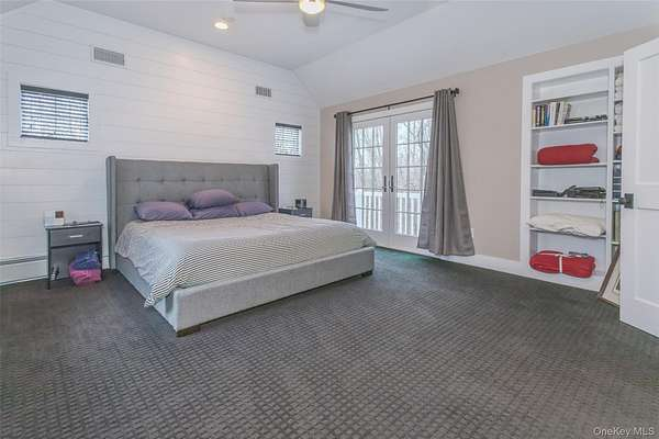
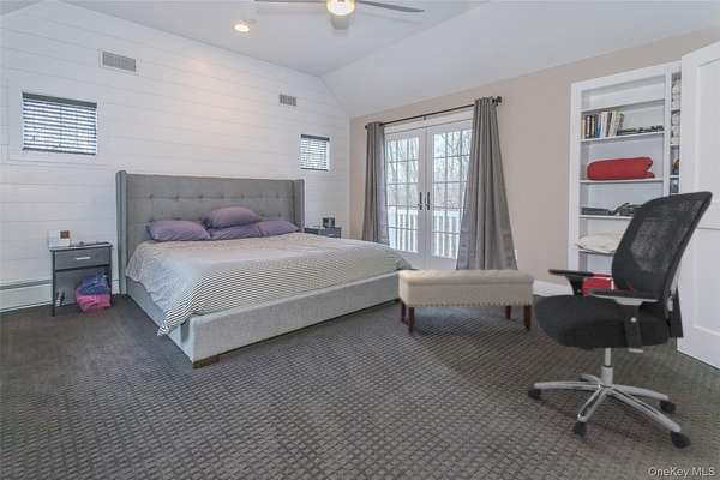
+ bench (462, 299)
+ chair (608, 305)
